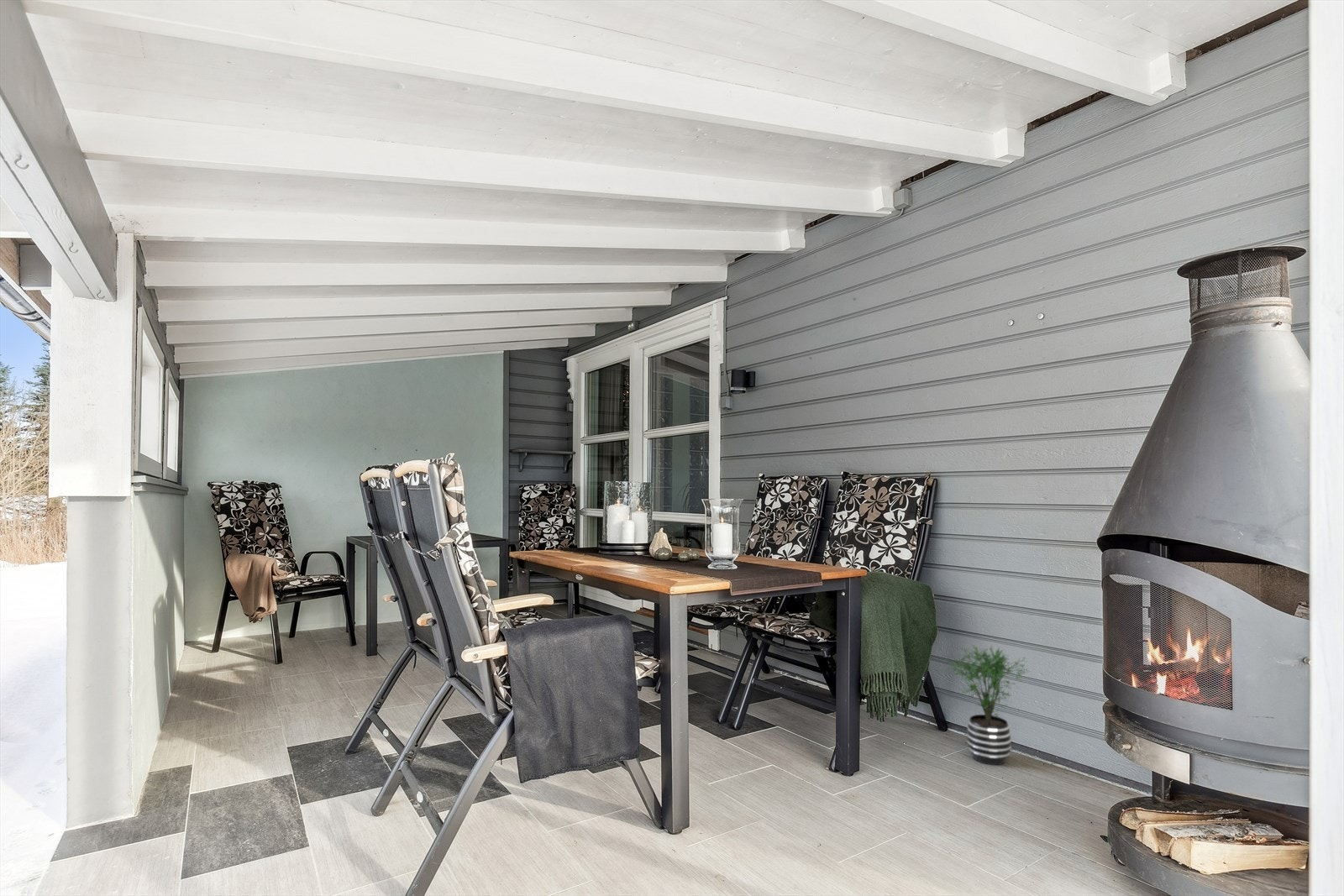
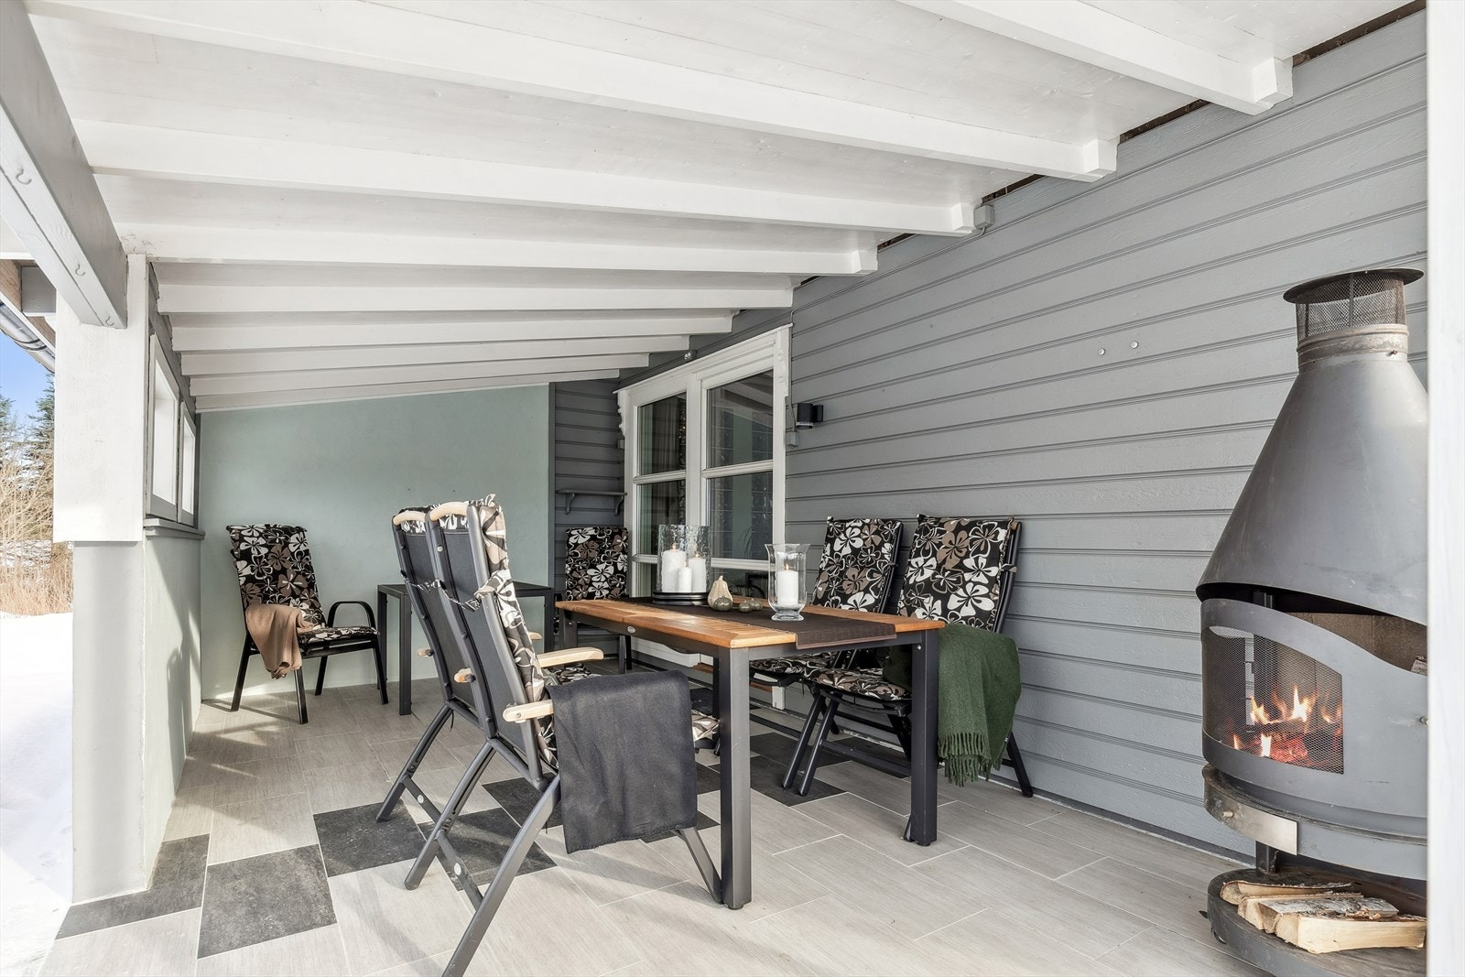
- potted plant (984, 702)
